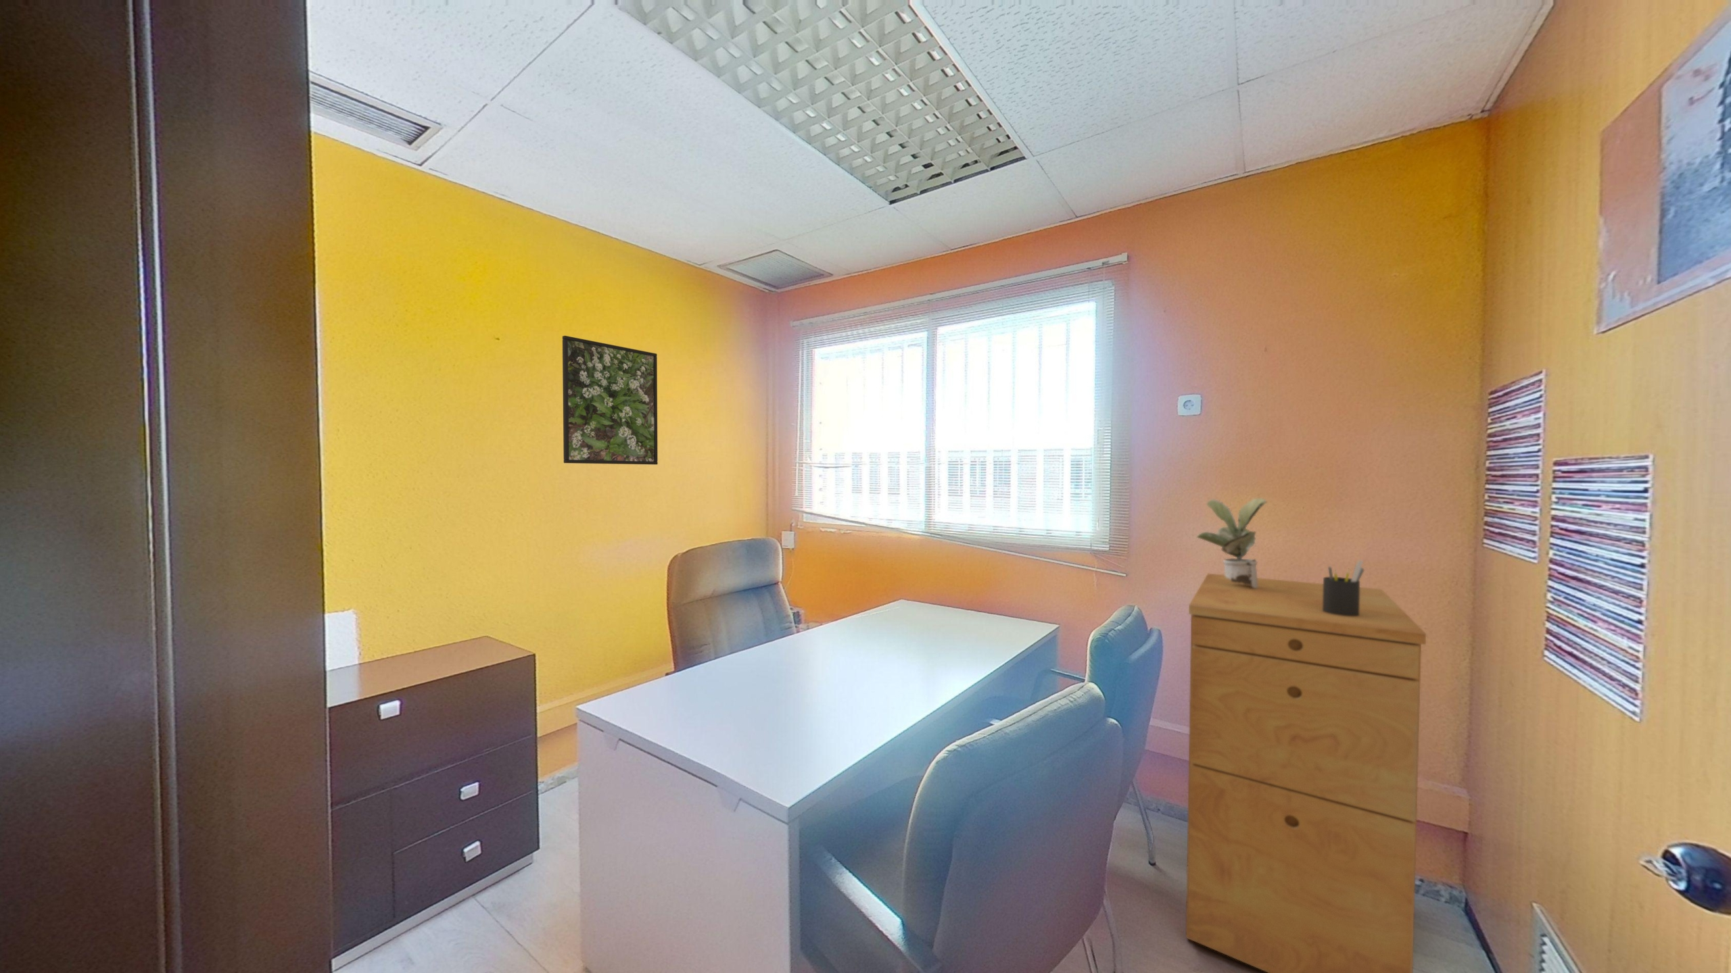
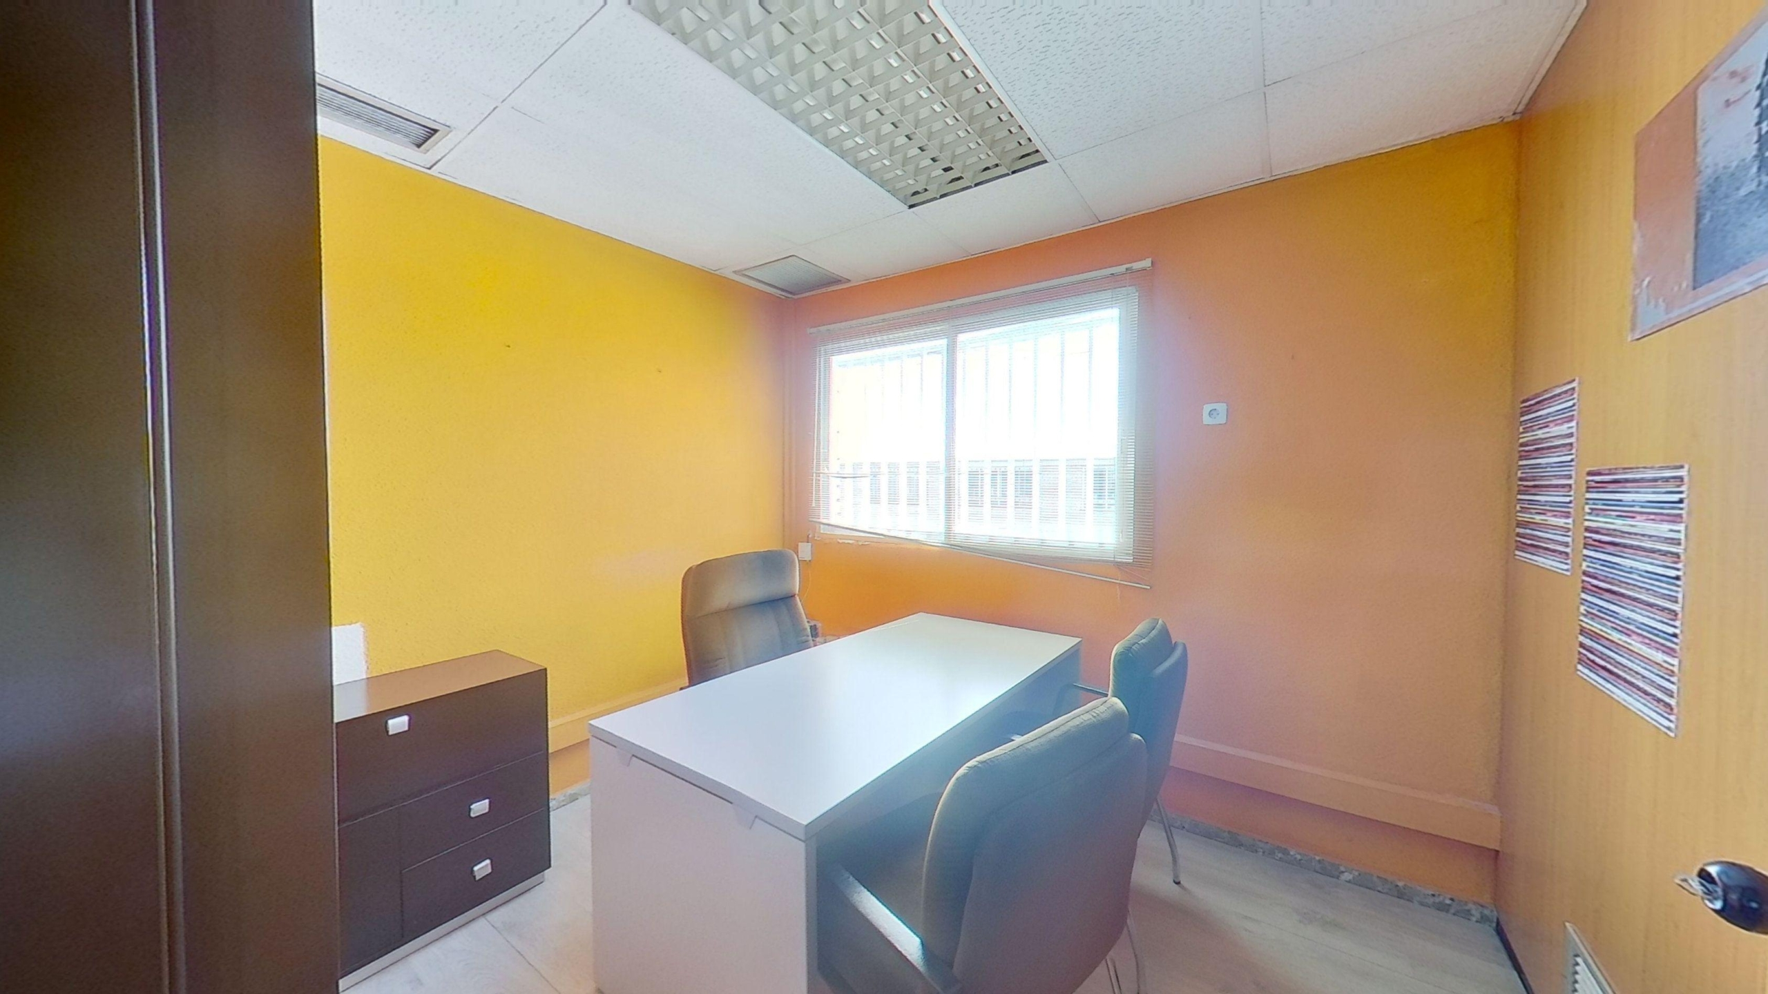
- pen holder (1343, 585)
- potted plant (1229, 541)
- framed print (613, 405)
- filing cabinet (1288, 756)
